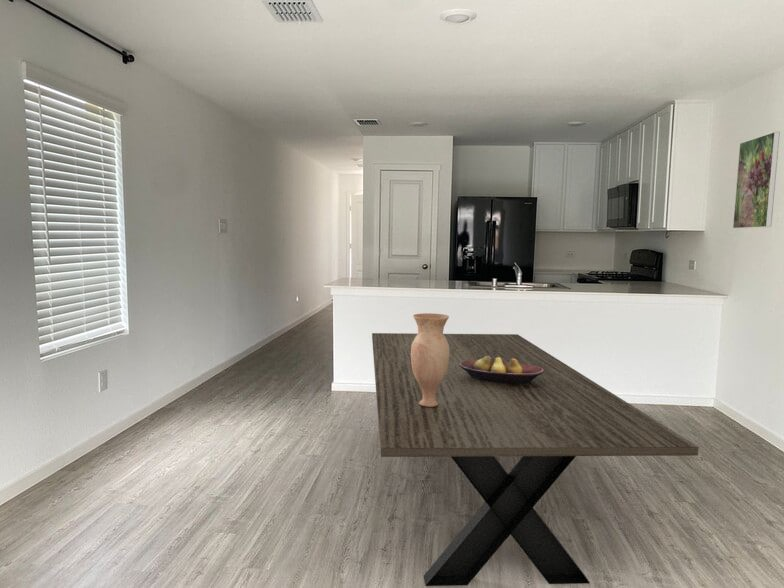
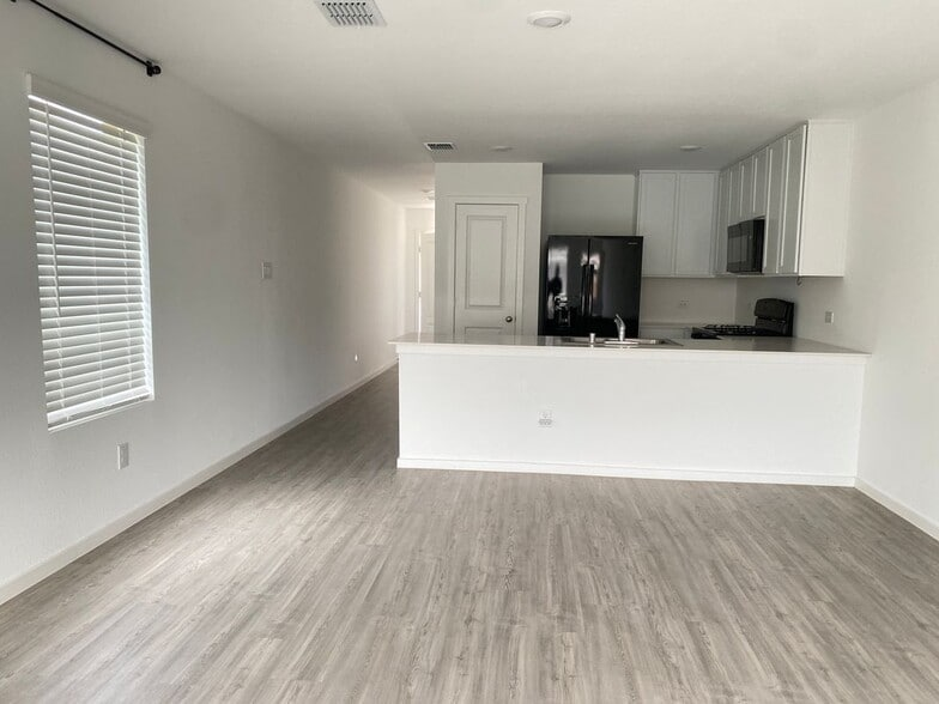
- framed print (754, 183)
- vase (429, 360)
- dining table (473, 430)
- fruit bowl (500, 367)
